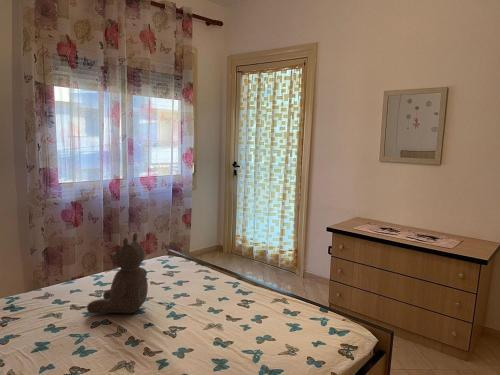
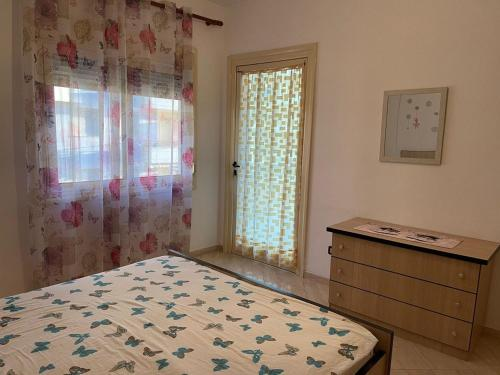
- teddy bear (119, 272)
